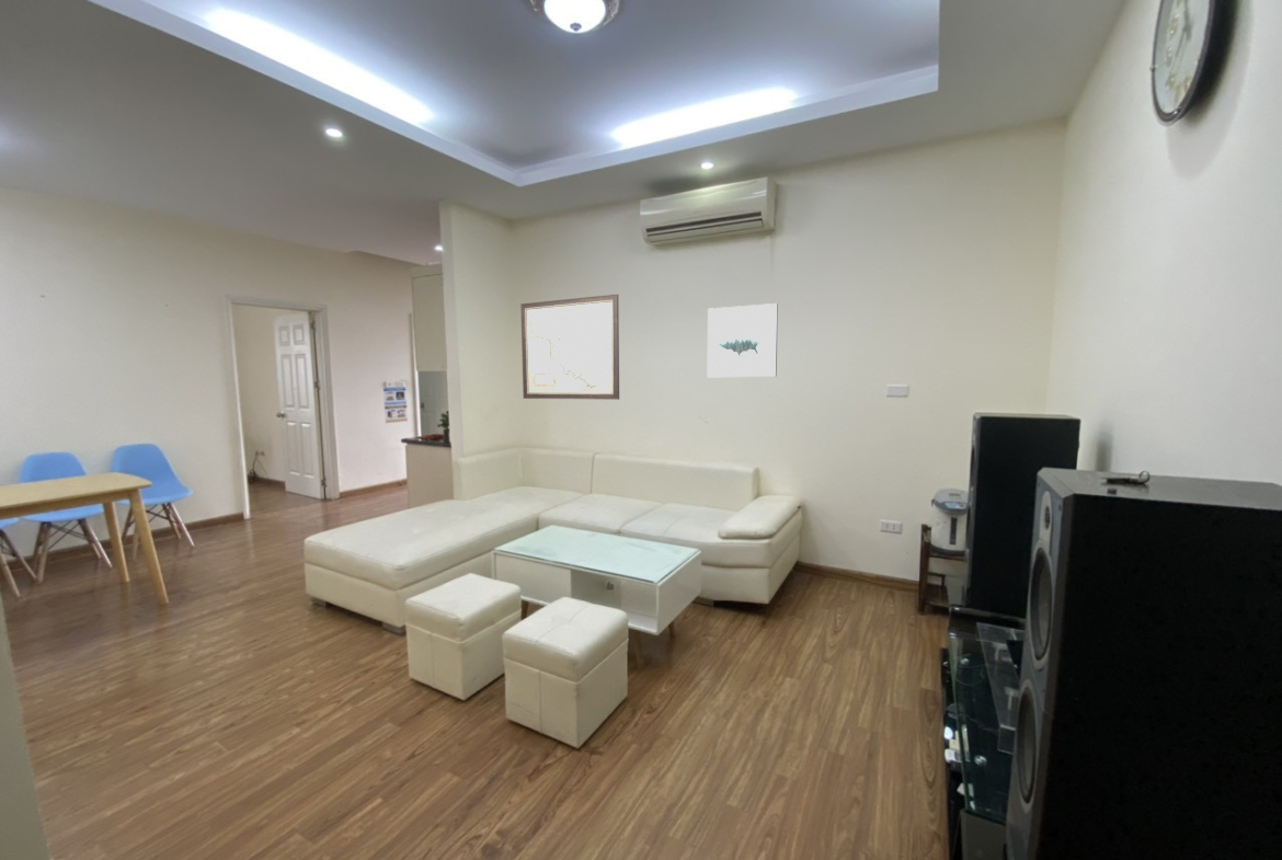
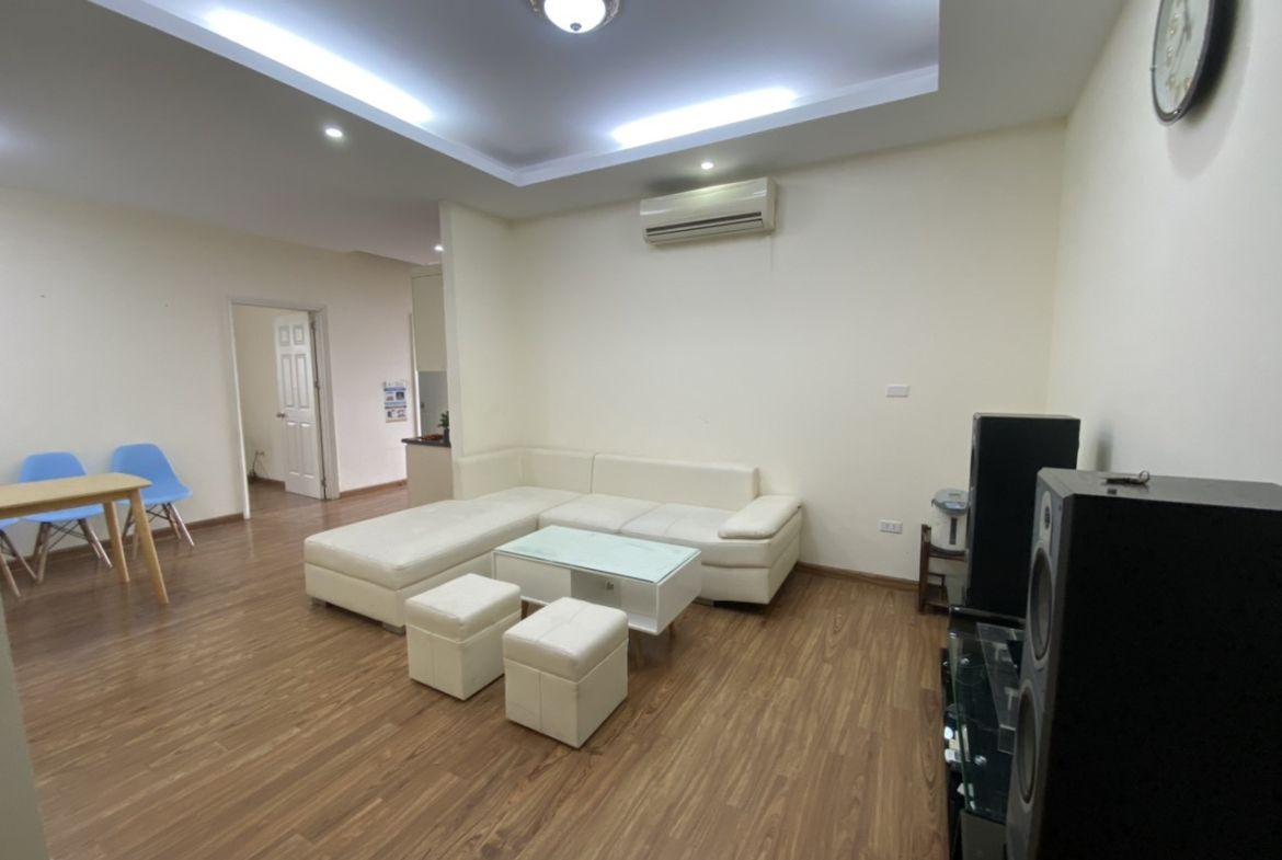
- wall art (568, 349)
- wall art (741, 342)
